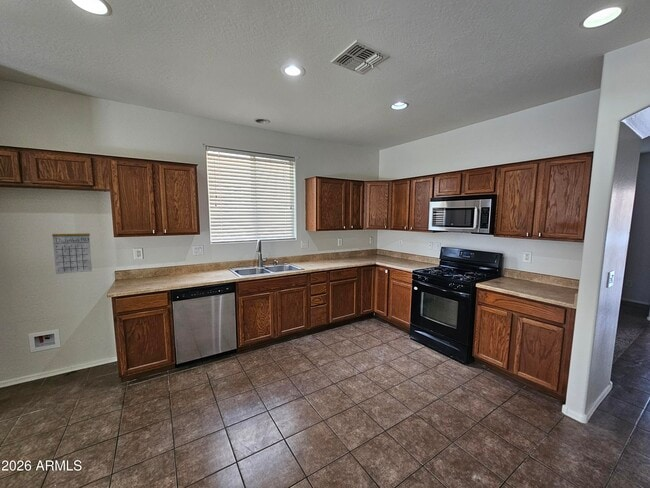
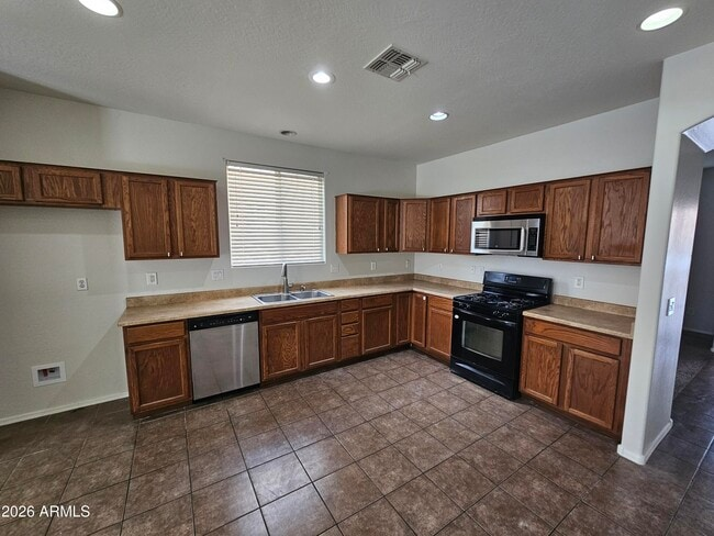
- calendar (72, 248)
